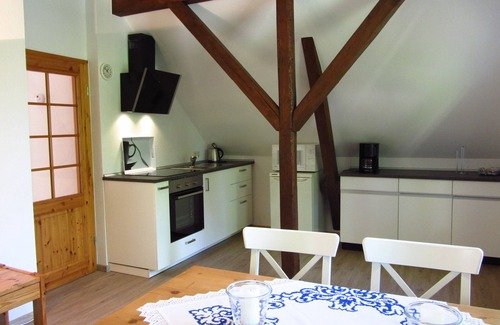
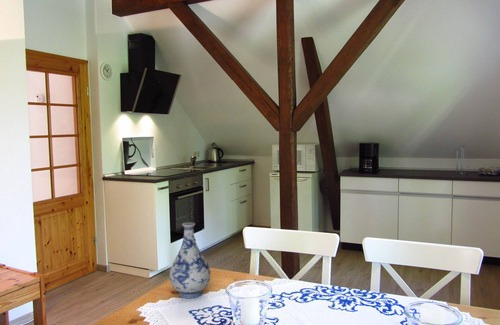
+ vase (189, 258)
